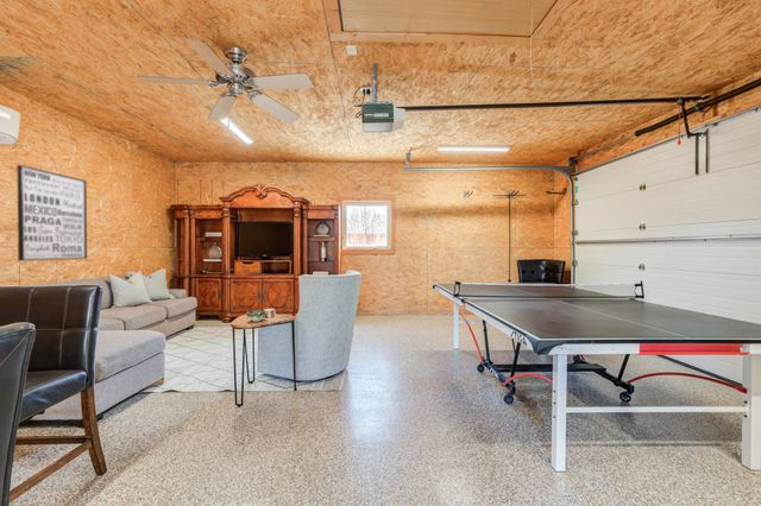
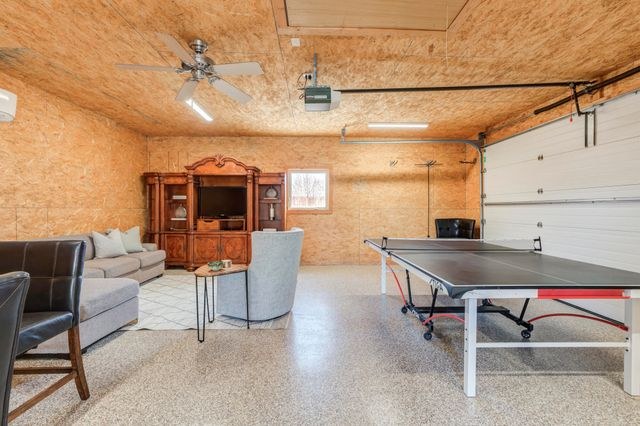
- wall art (55, 216)
